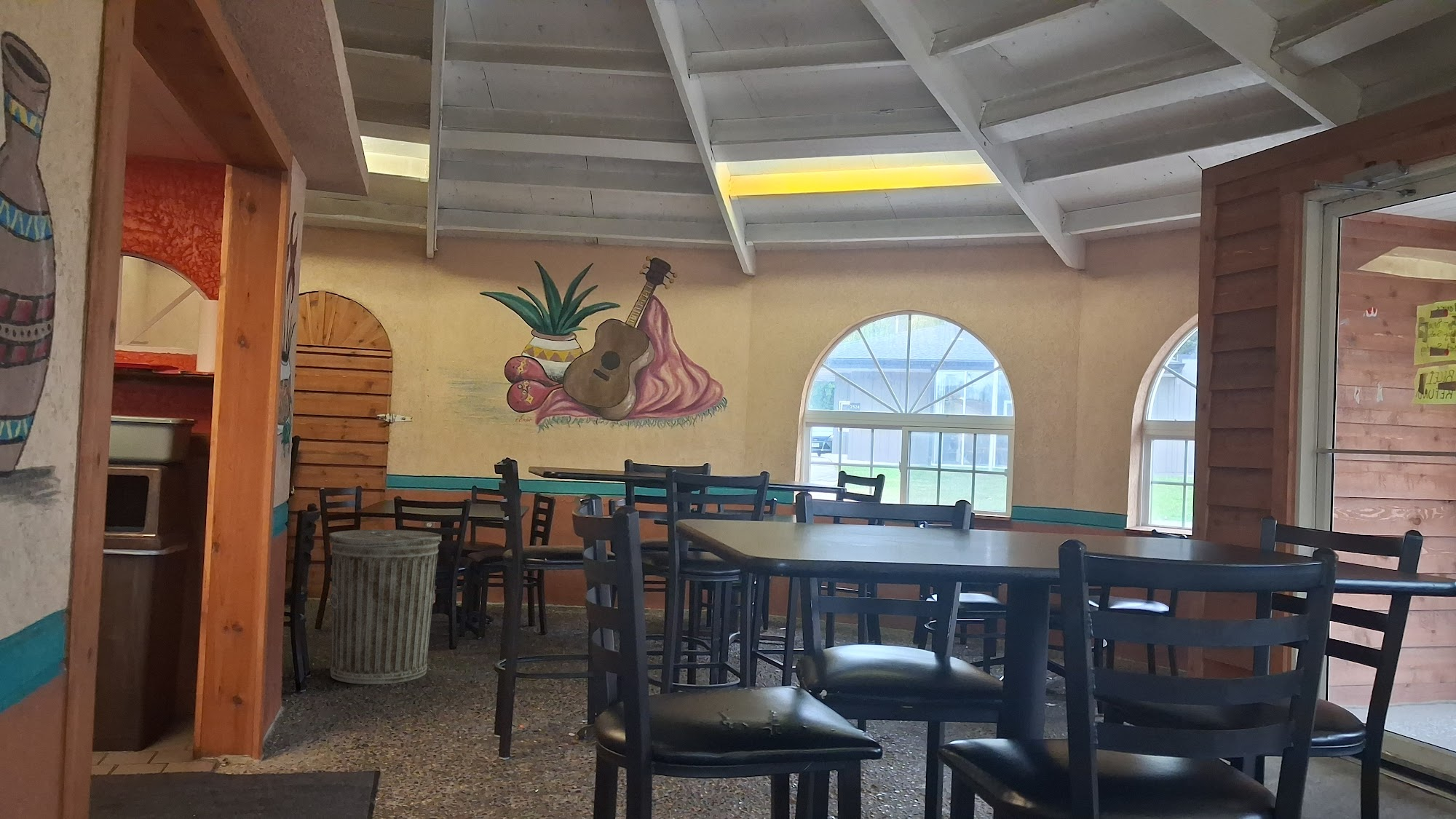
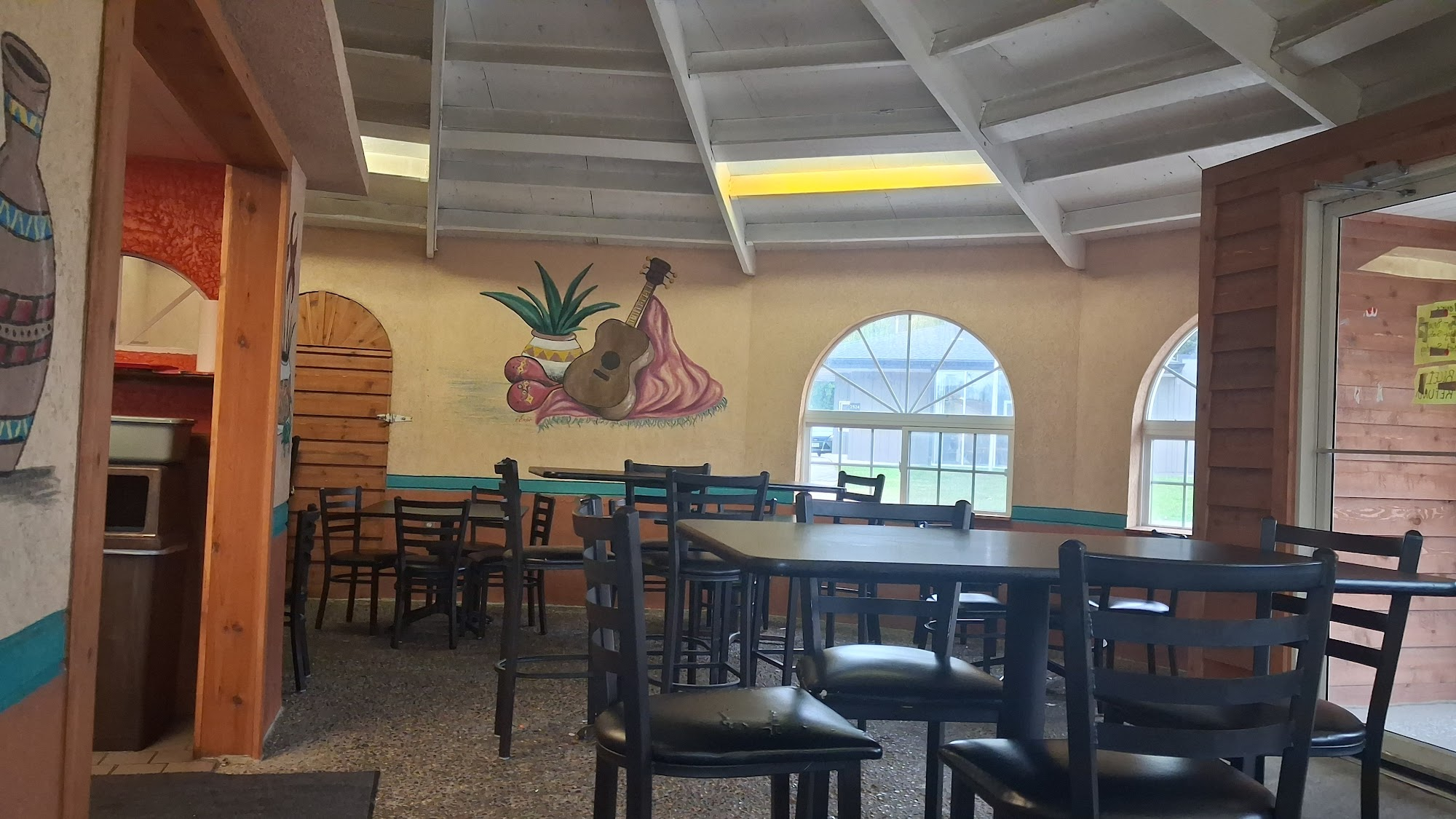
- trash can (382, 603)
